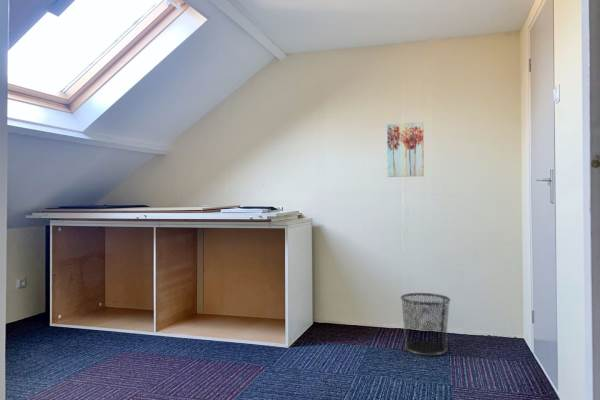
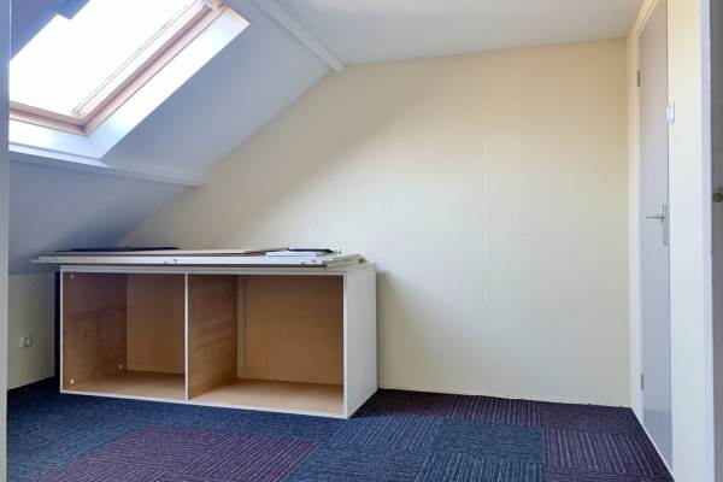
- waste bin (425, 323)
- wall art (405, 149)
